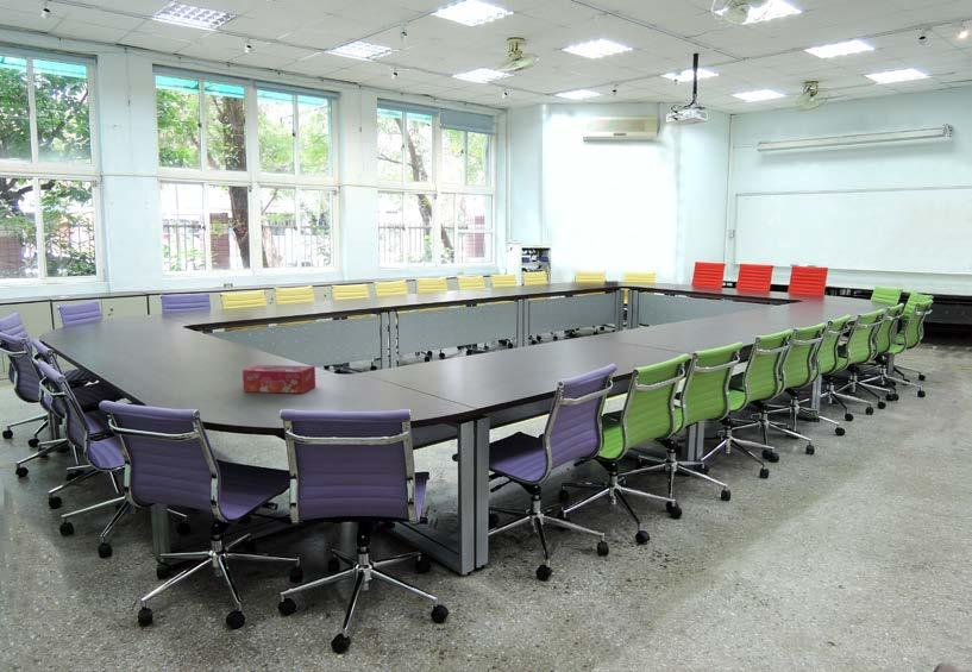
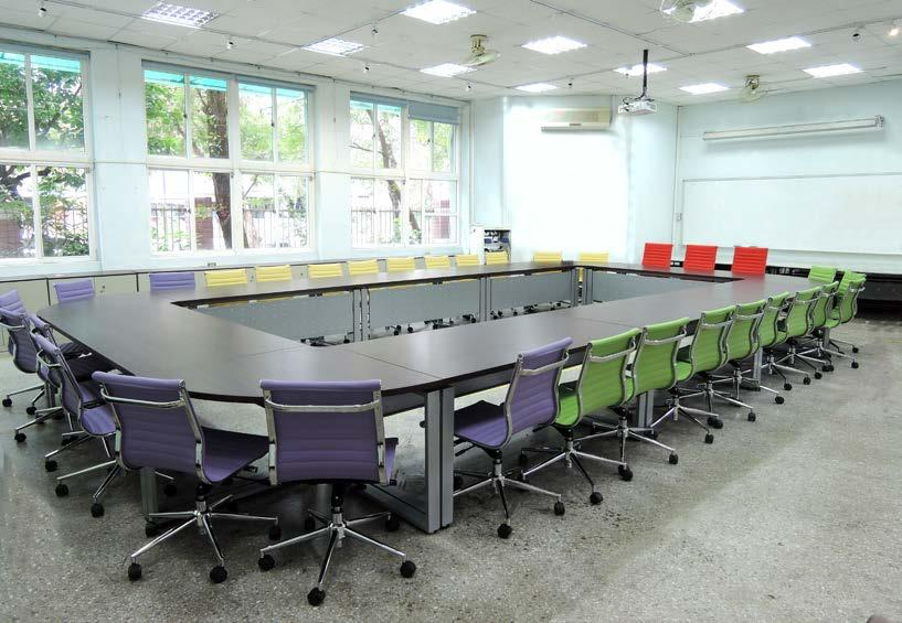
- tissue box (280, 378)
